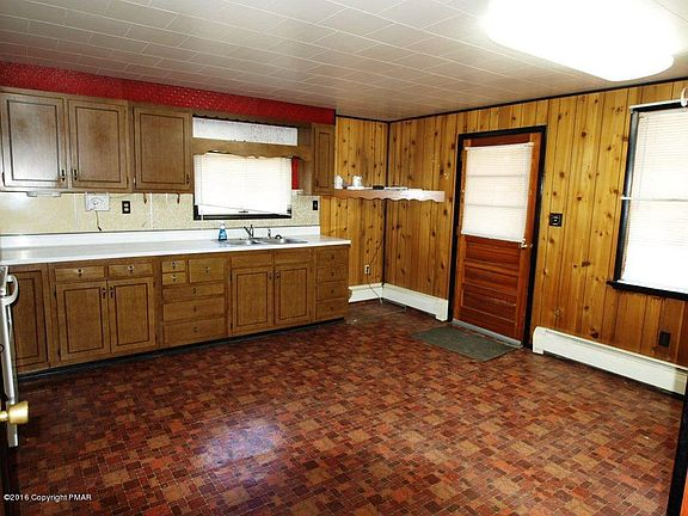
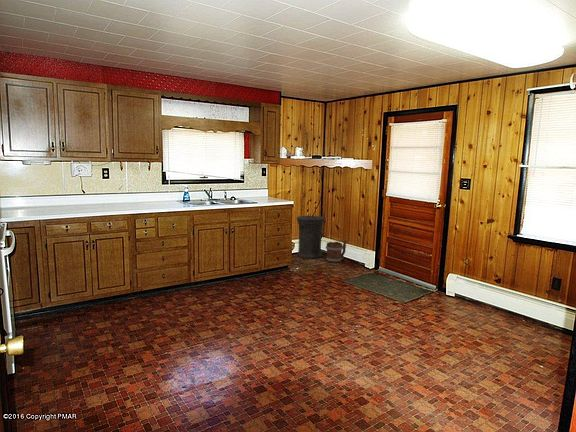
+ trash can (310, 234)
+ bucket (337, 250)
